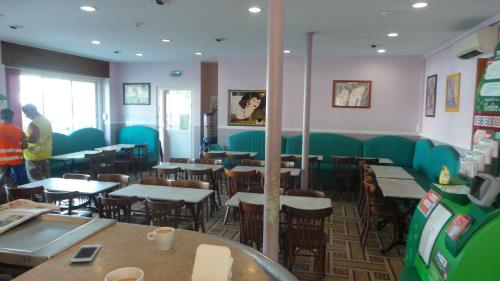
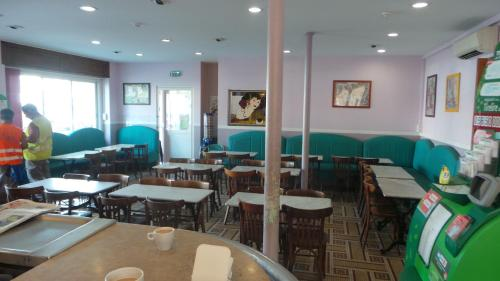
- cell phone (86, 252)
